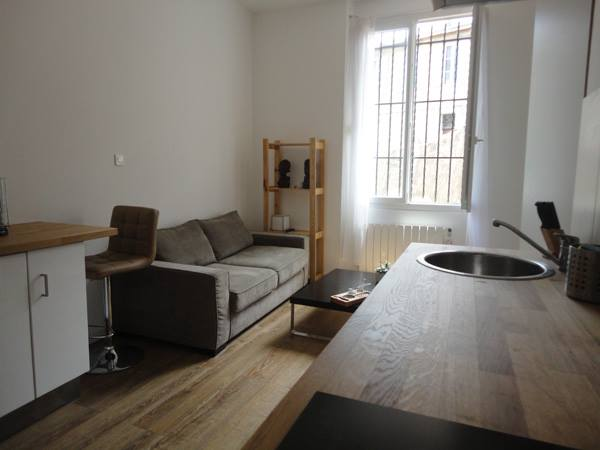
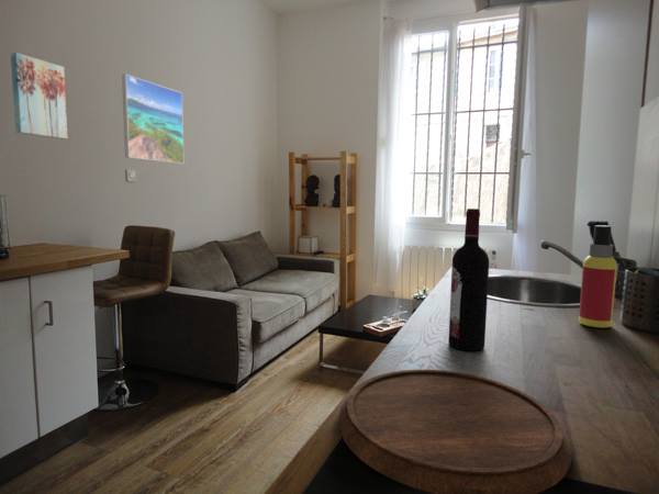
+ wall art (41, 98)
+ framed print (155, 122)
+ cutting board (447, 417)
+ spray bottle (599, 276)
+ wine bottle (469, 278)
